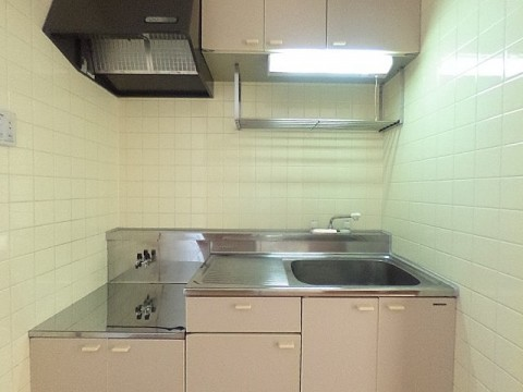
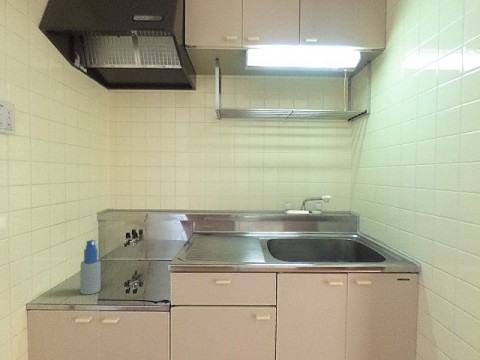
+ spray bottle (90, 265)
